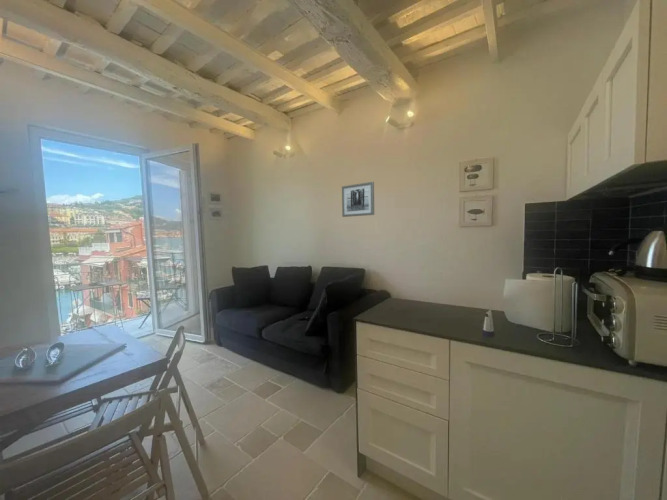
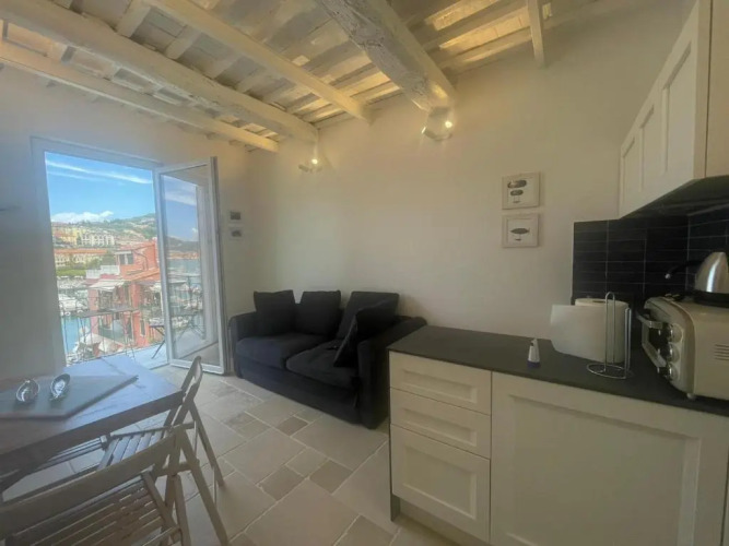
- wall art (357, 200)
